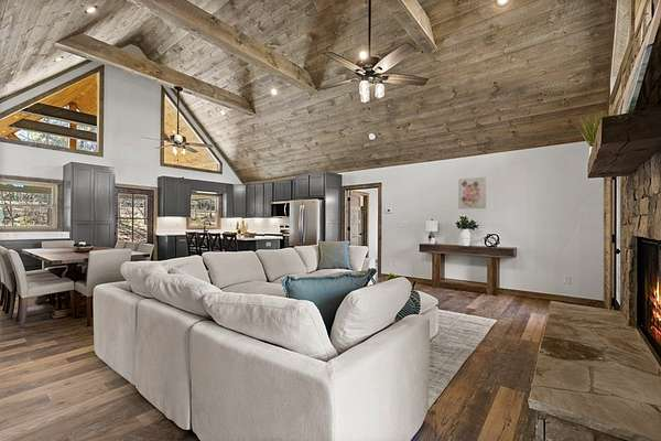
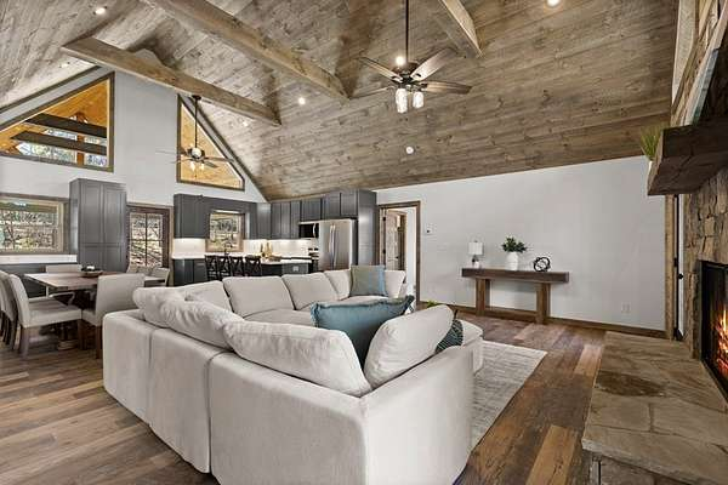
- wall art (472, 193)
